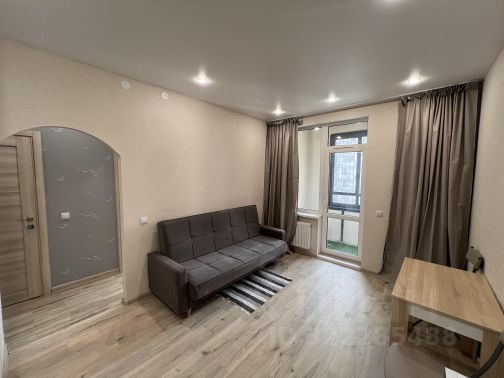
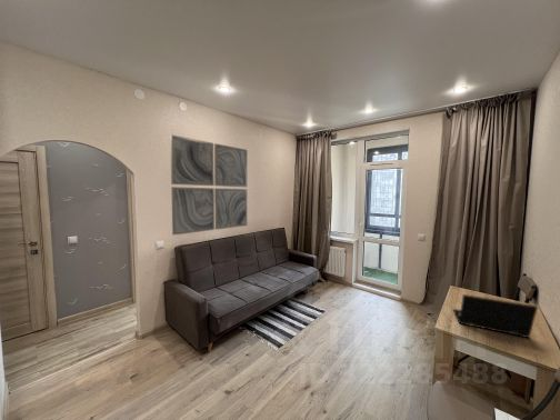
+ wall art (213, 188)
+ laptop (489, 308)
